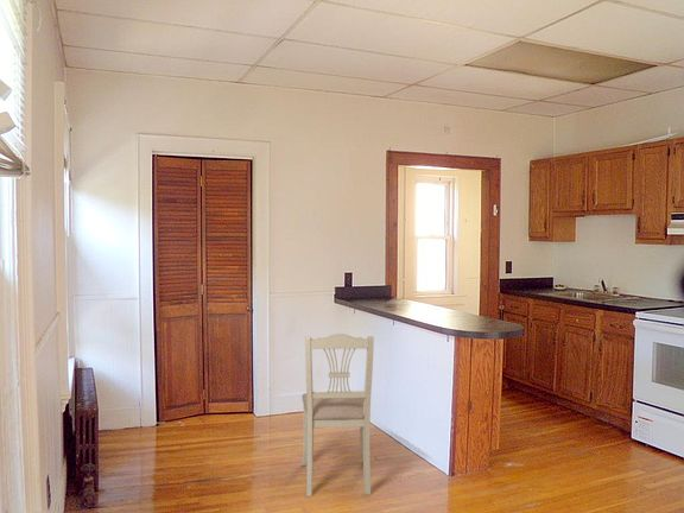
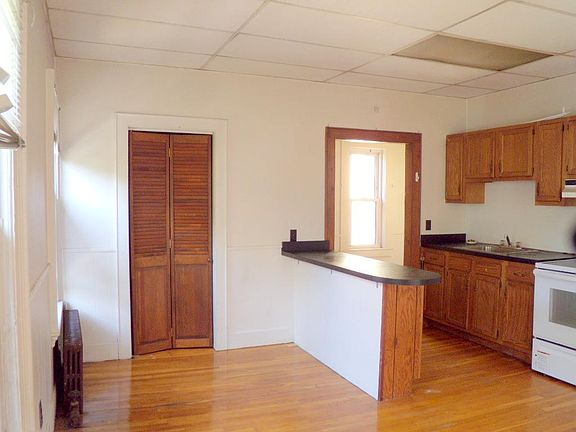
- dining chair (336, 403)
